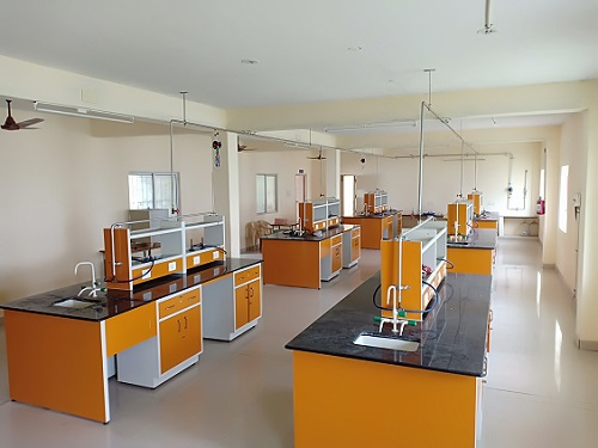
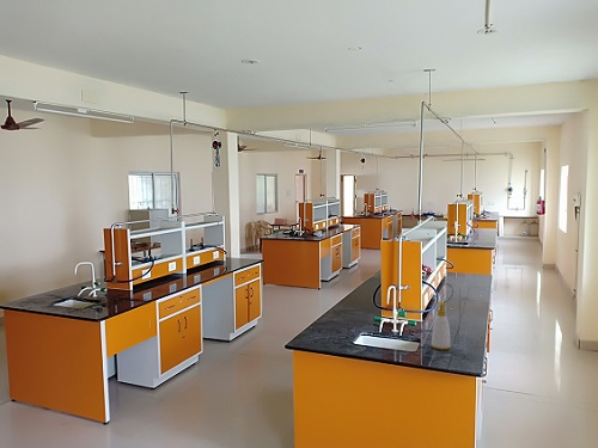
+ soap bottle (440, 324)
